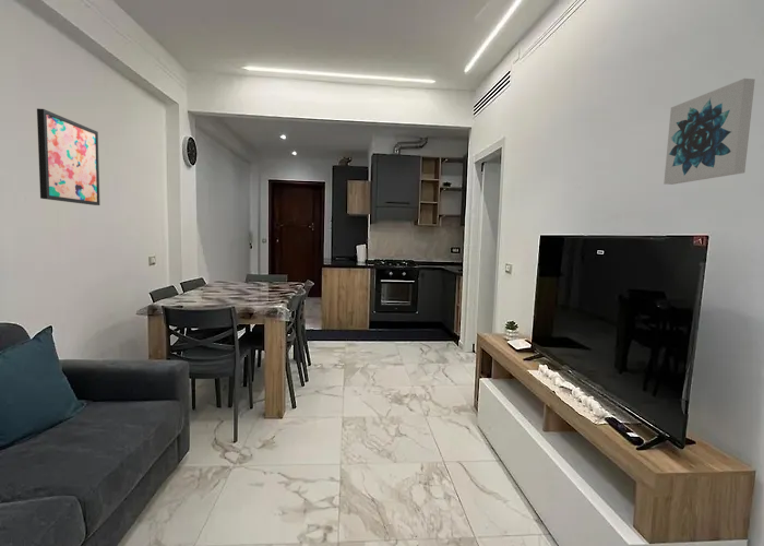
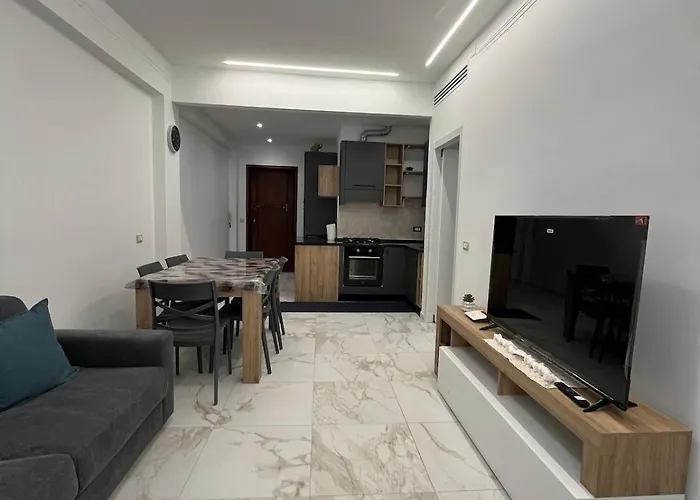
- wall art (704, 136)
- wall art (71, 162)
